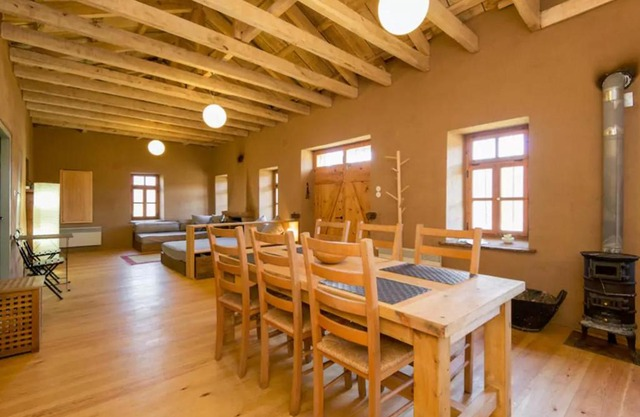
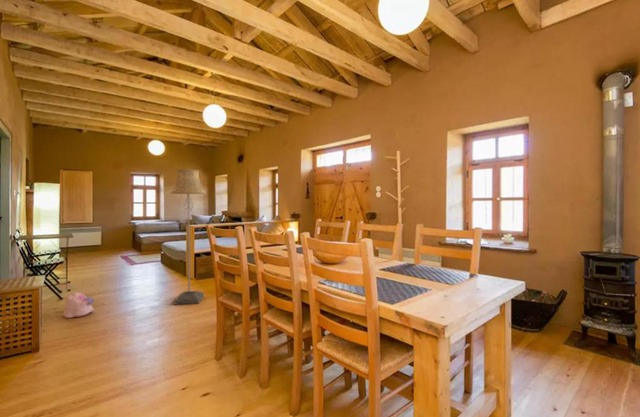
+ plush toy (79, 303)
+ floor lamp (188, 235)
